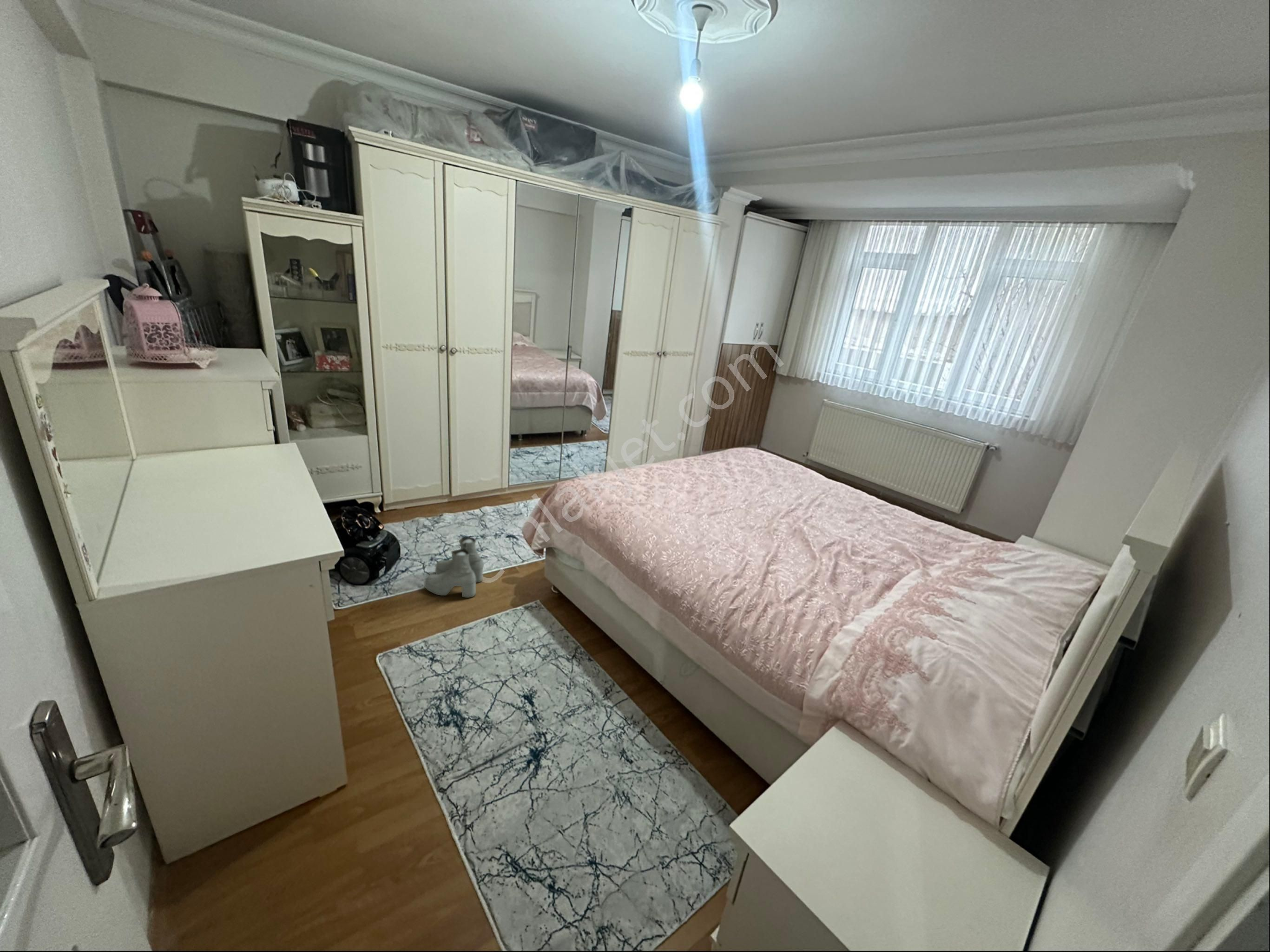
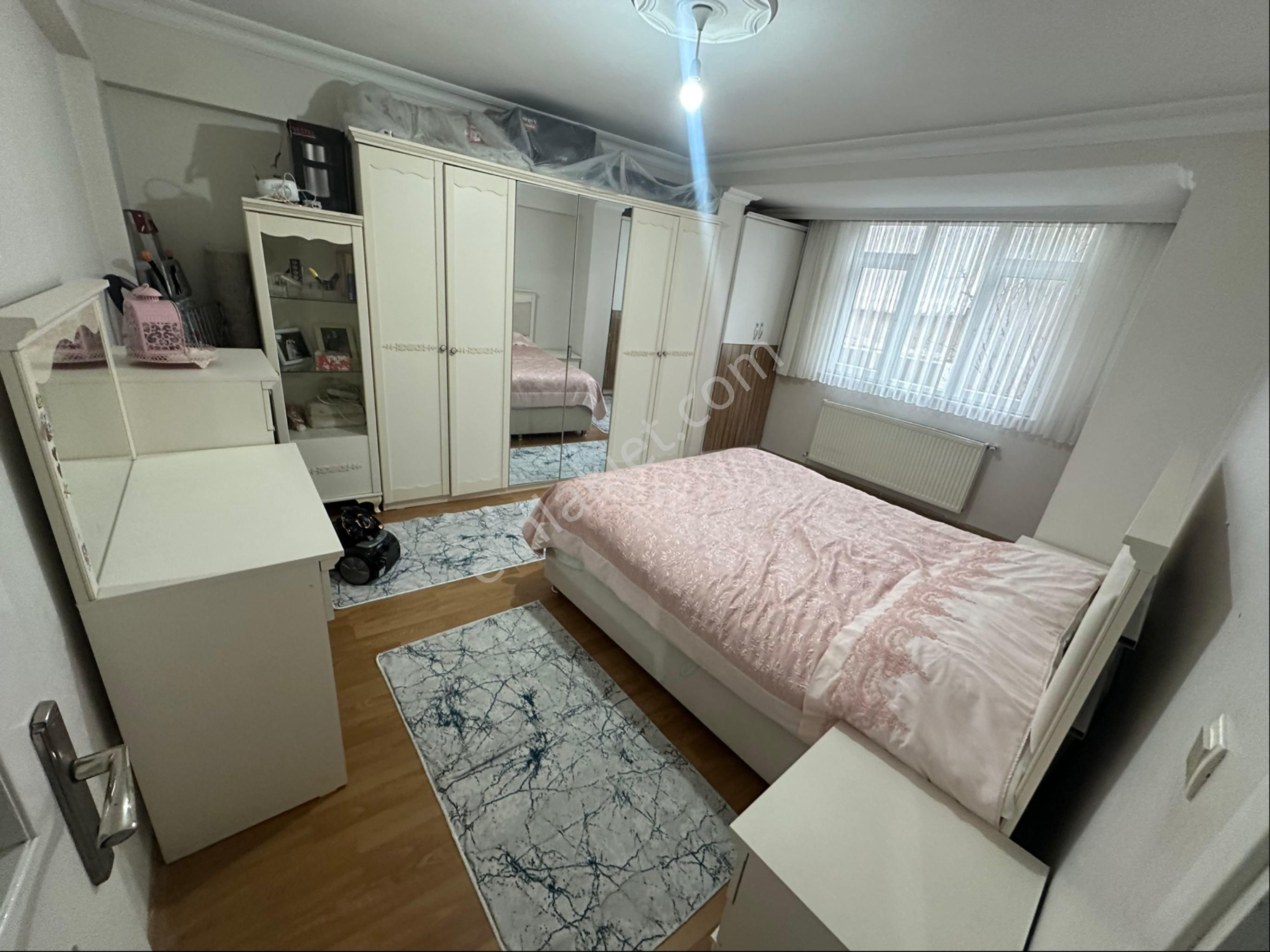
- boots (455, 564)
